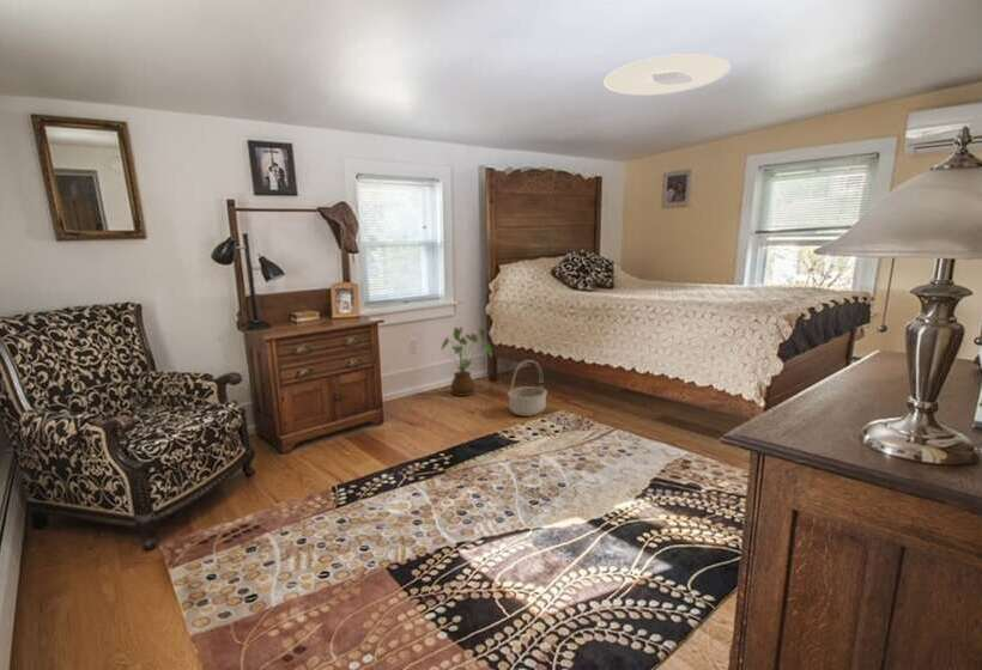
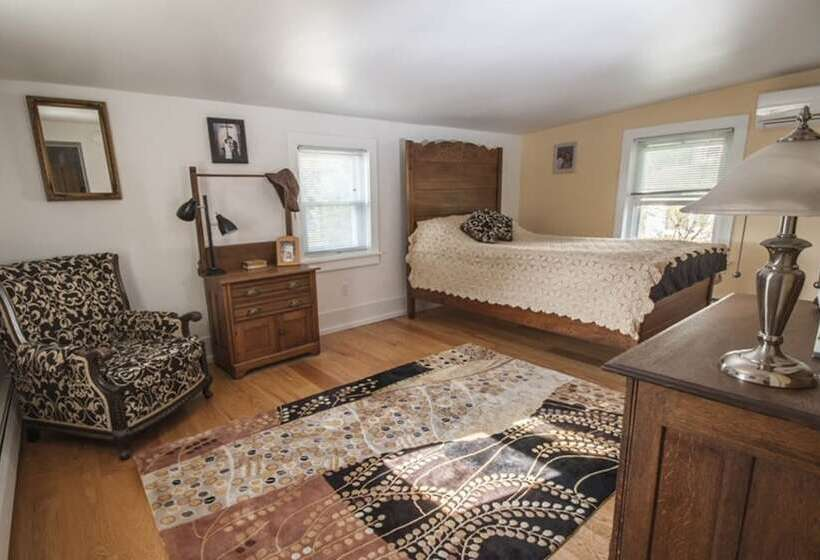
- basket (527, 386)
- ceiling light (665, 71)
- house plant (466, 361)
